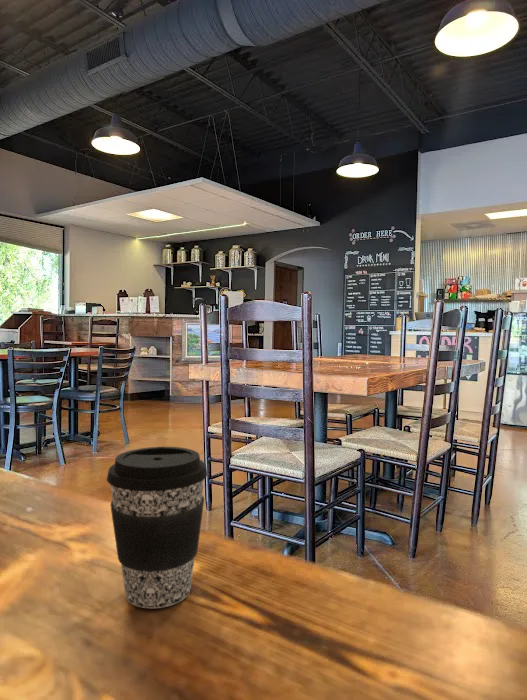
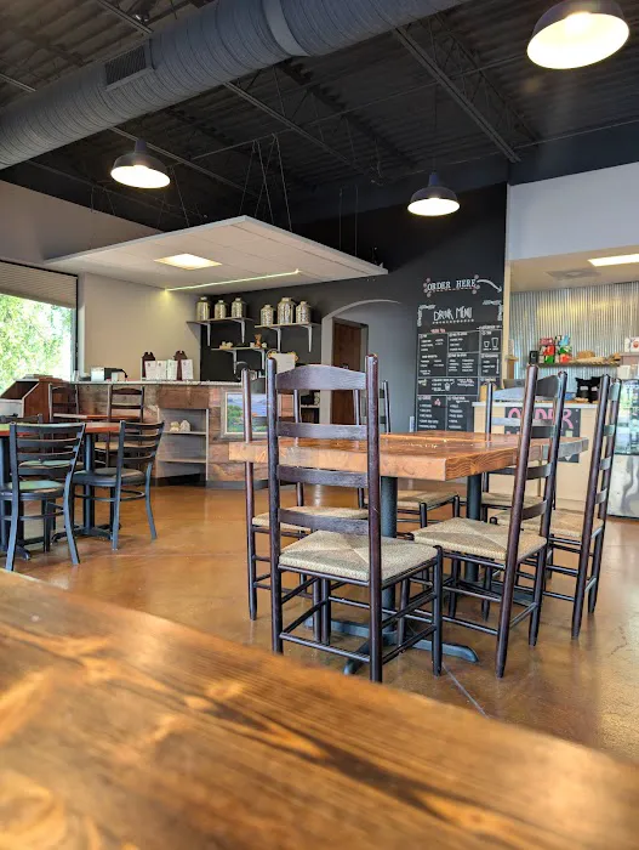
- coffee cup (158, 524)
